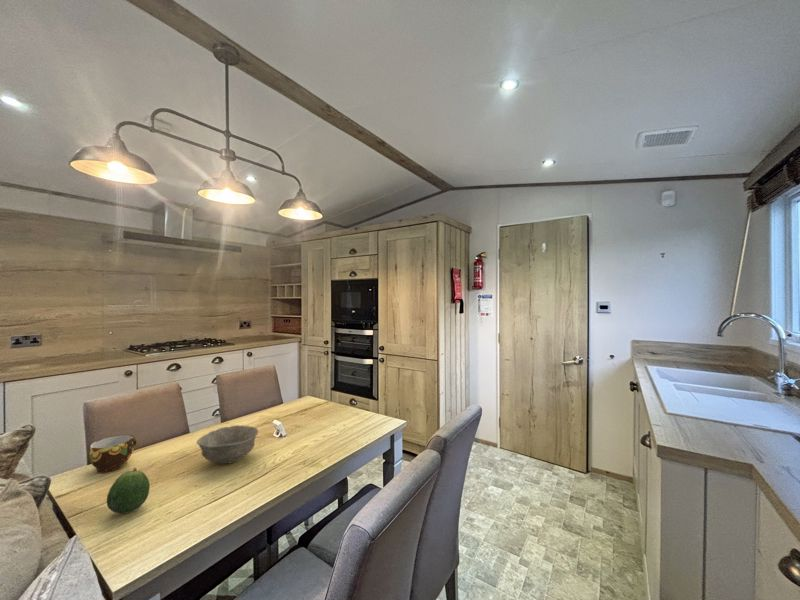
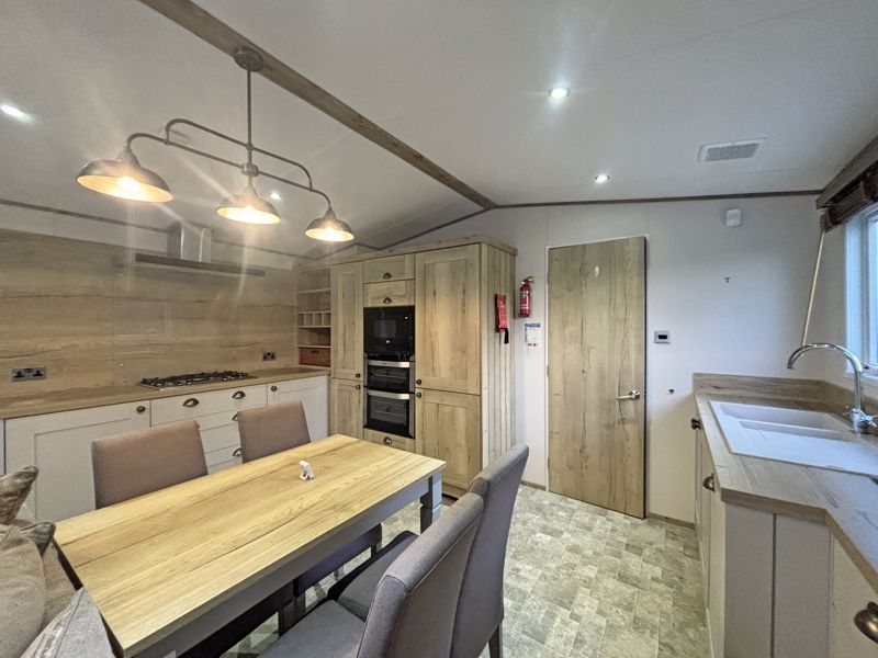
- fruit (128, 491)
- cup (113, 453)
- bowl (228, 447)
